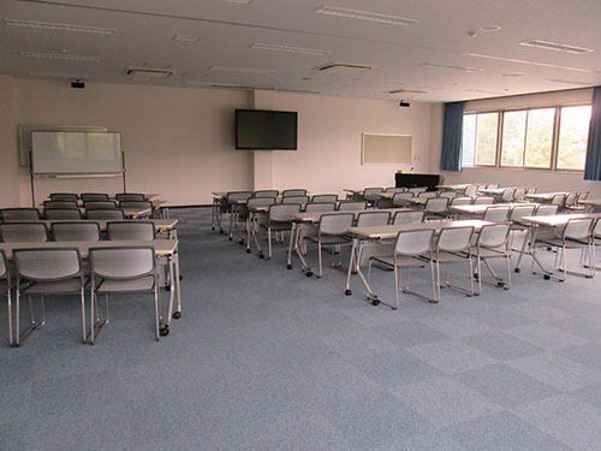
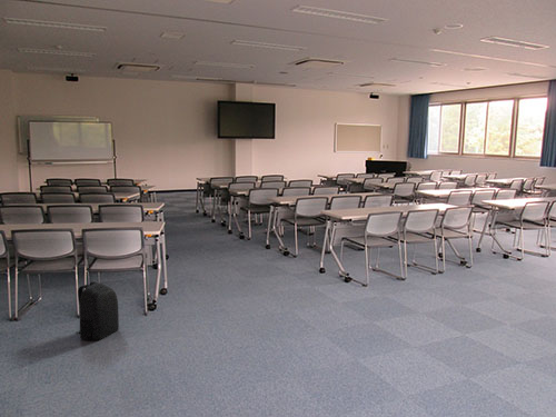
+ backpack (95, 307)
